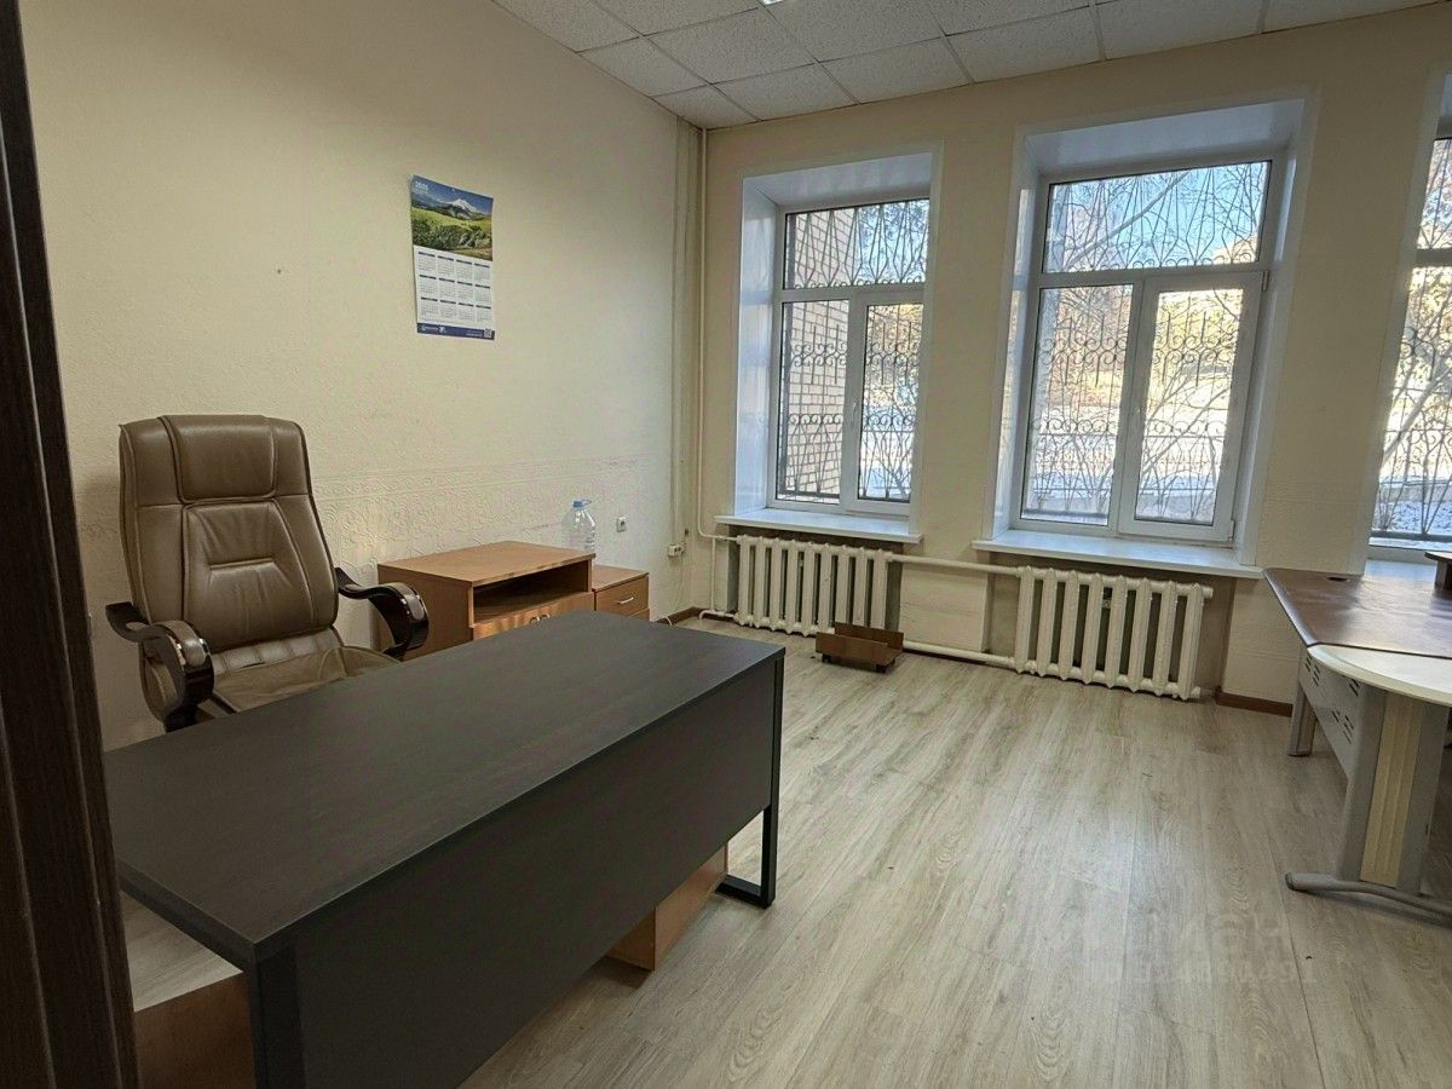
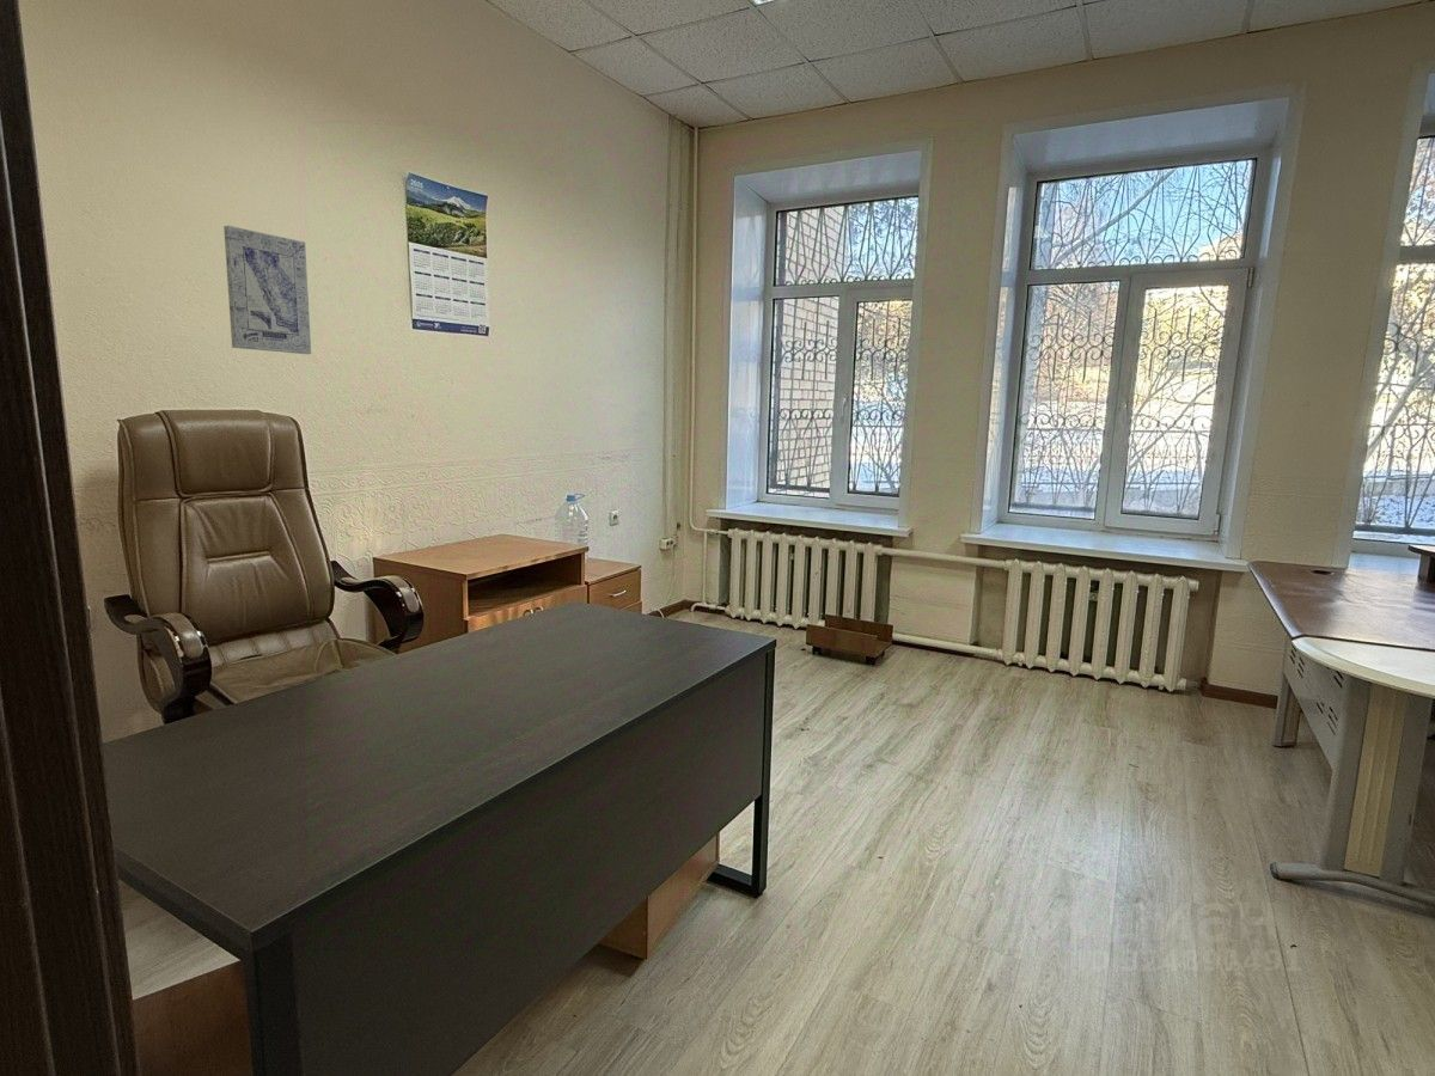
+ wall art (269, 293)
